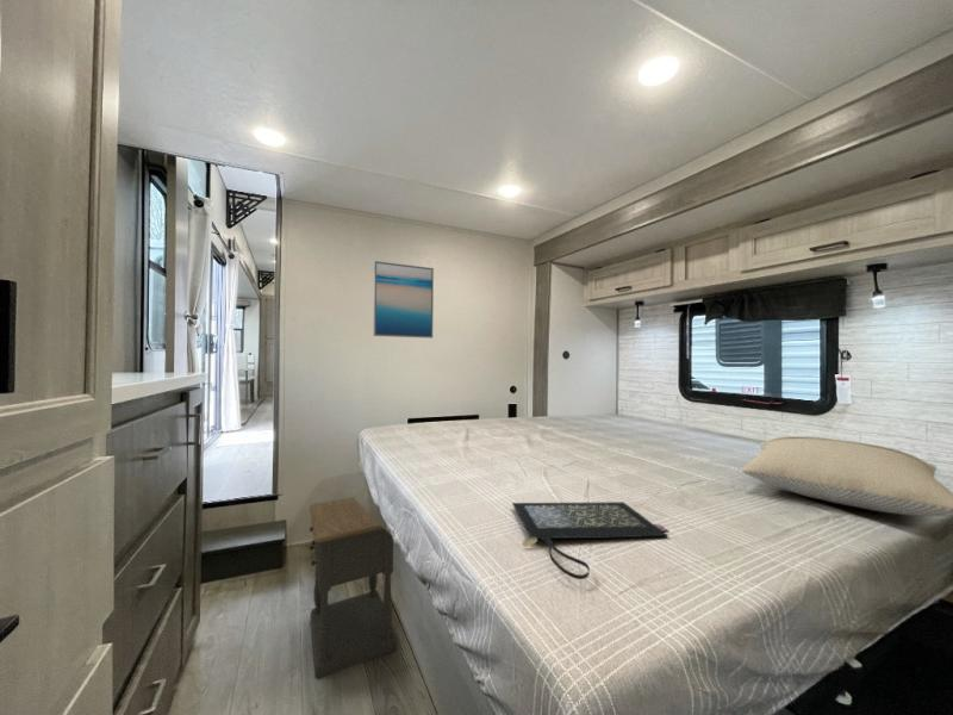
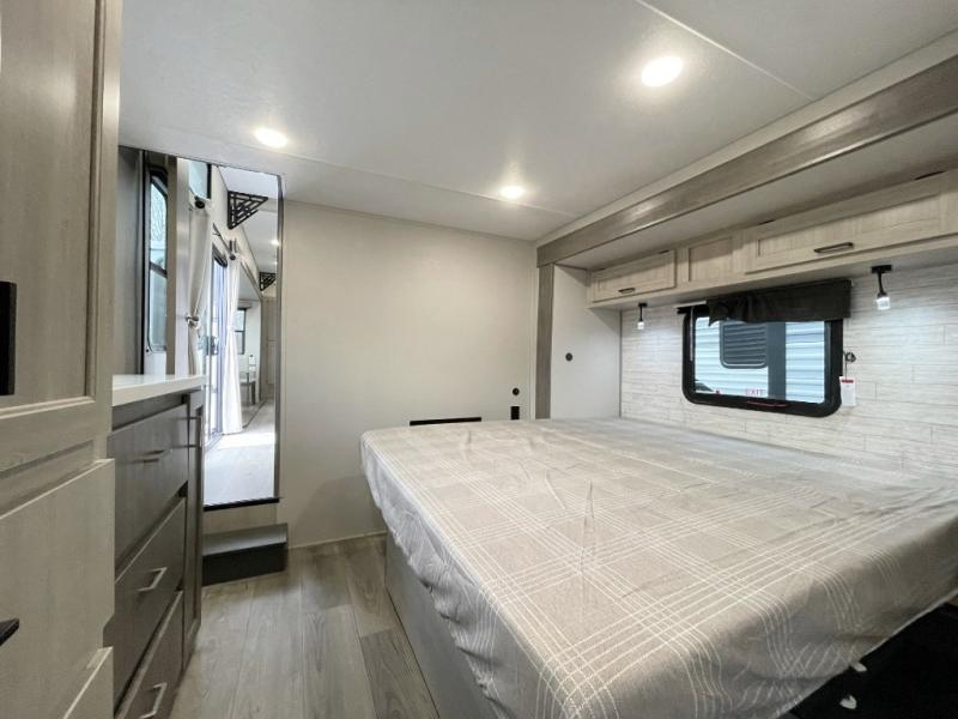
- clutch bag (578, 518)
- wall art (404, 300)
- nightstand (350, 572)
- pillow (837, 470)
